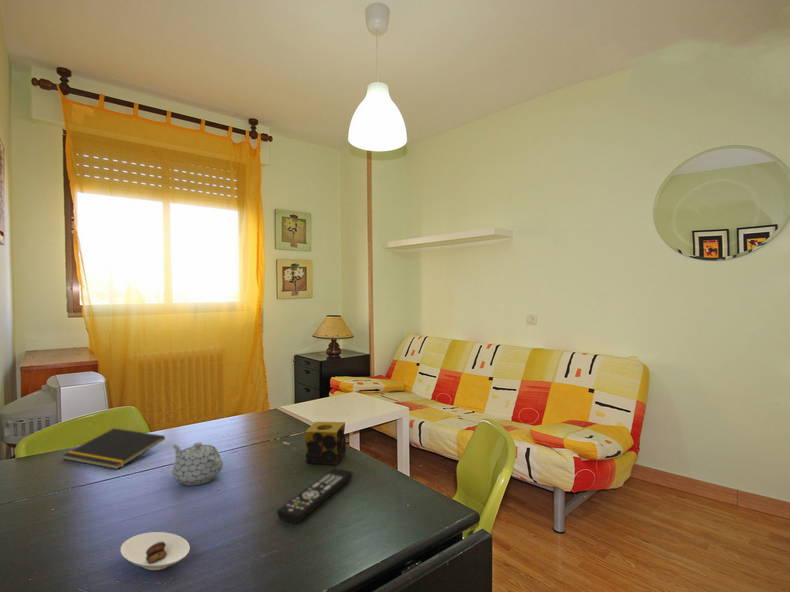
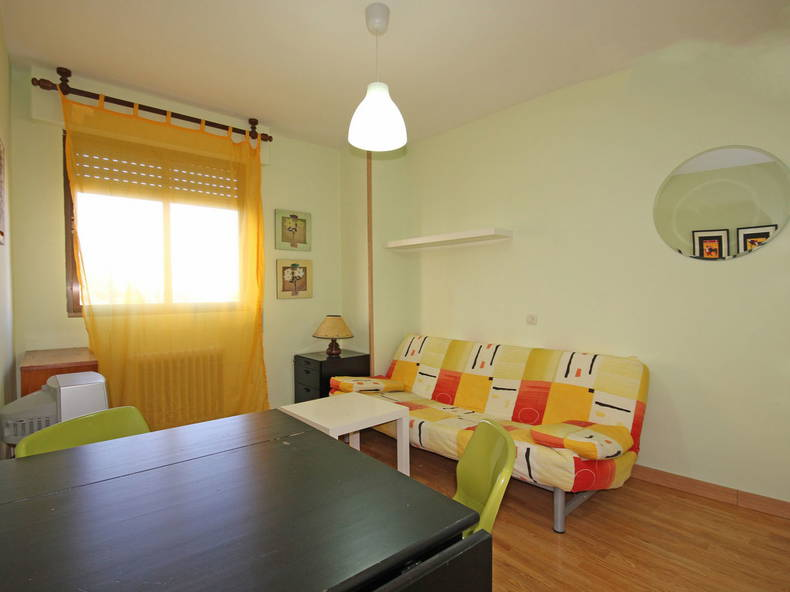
- saucer (155, 553)
- teapot (196, 460)
- candle (326, 442)
- notepad (115, 447)
- remote control (318, 492)
